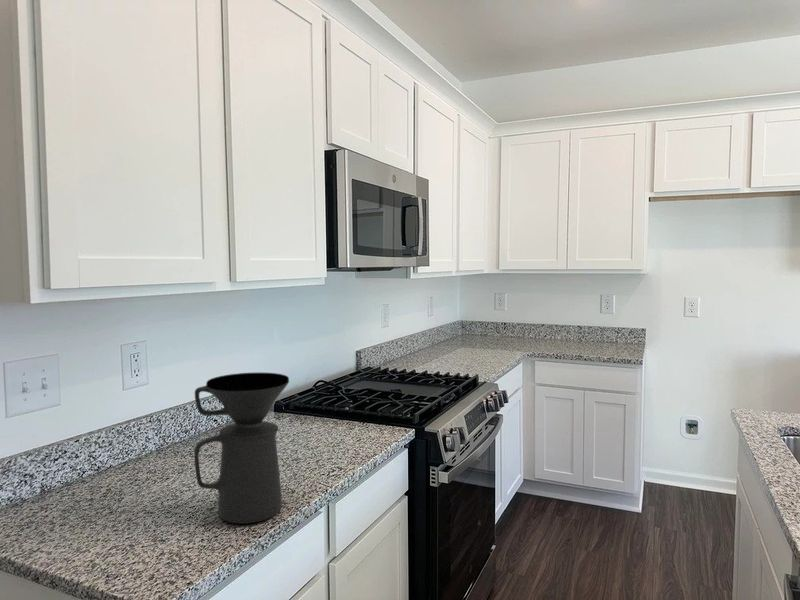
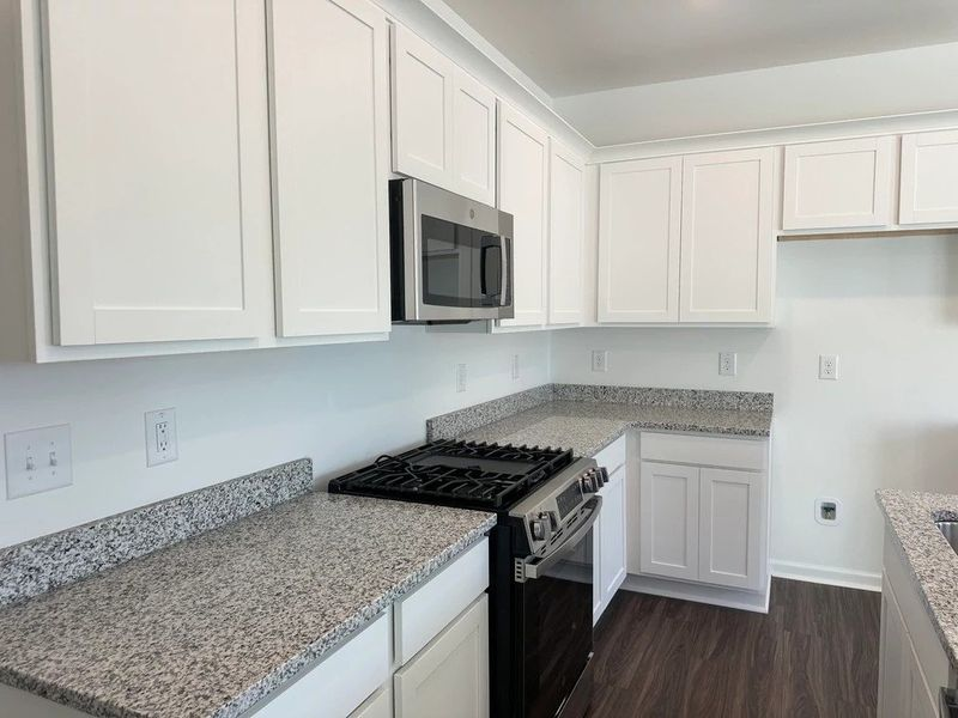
- coffee maker (249, 445)
